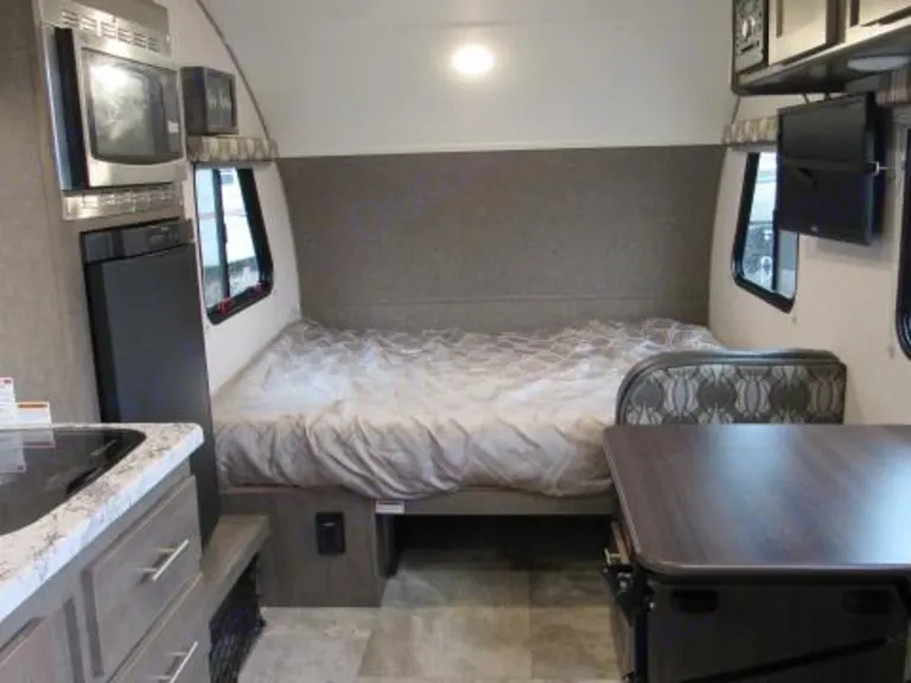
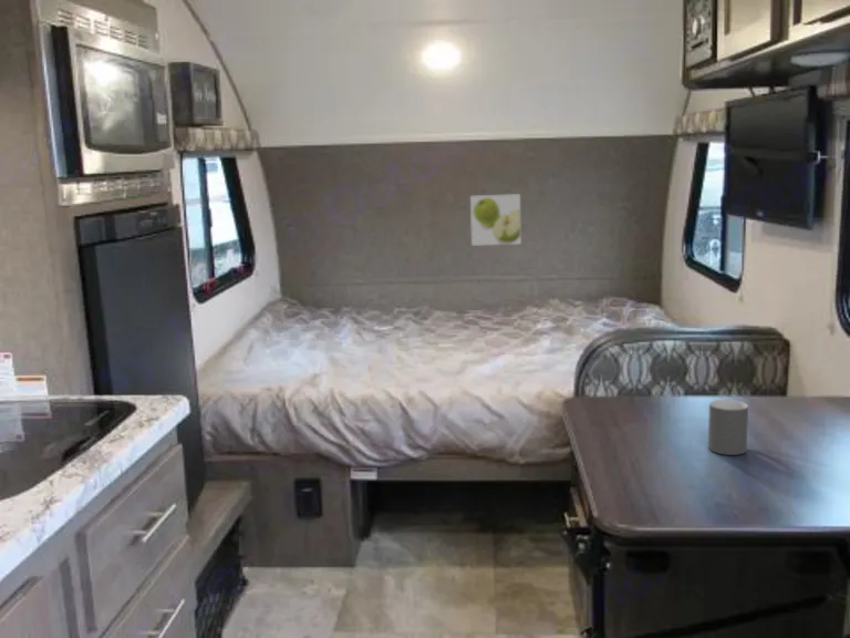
+ mug (732, 424)
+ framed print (495, 219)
